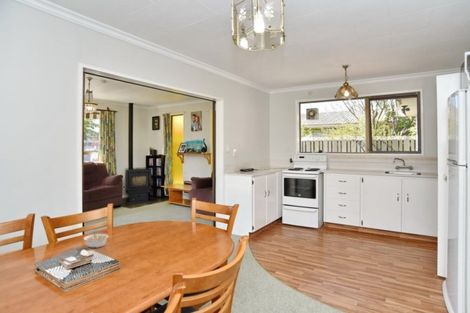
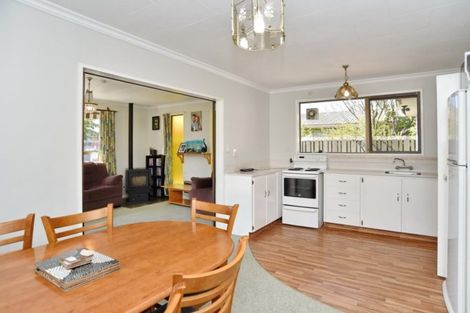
- legume (95, 240)
